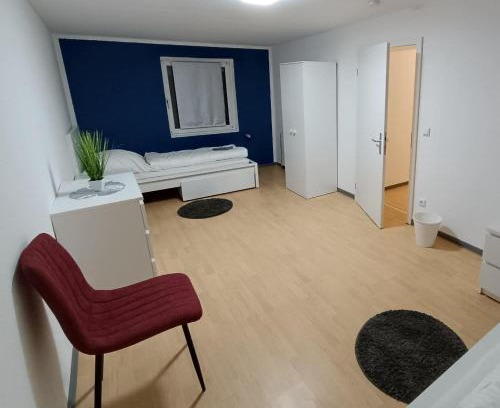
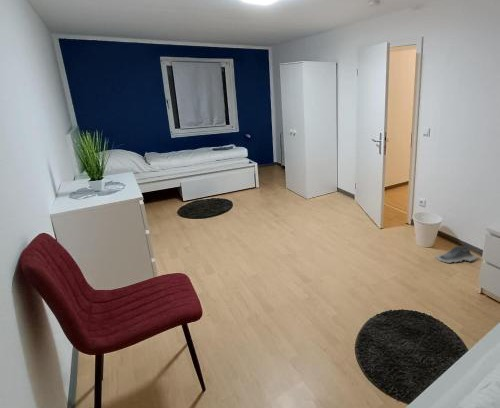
+ arctic (456, 252)
